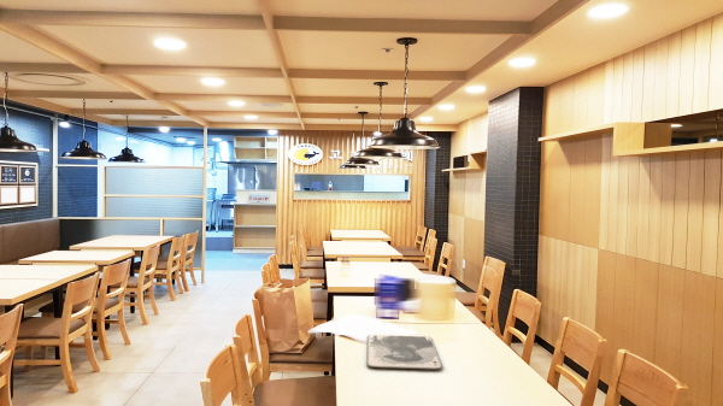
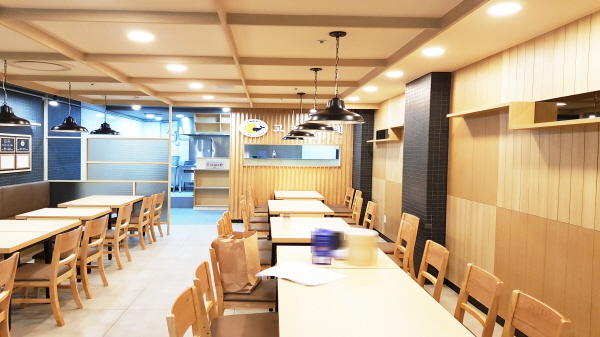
- tray (401, 349)
